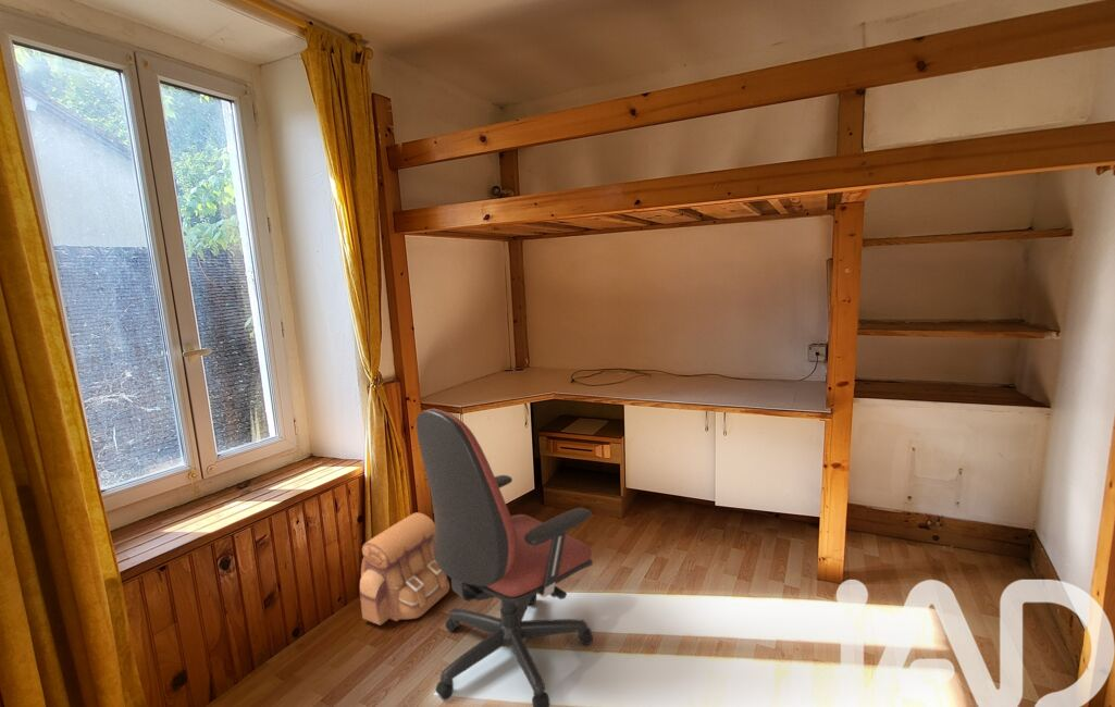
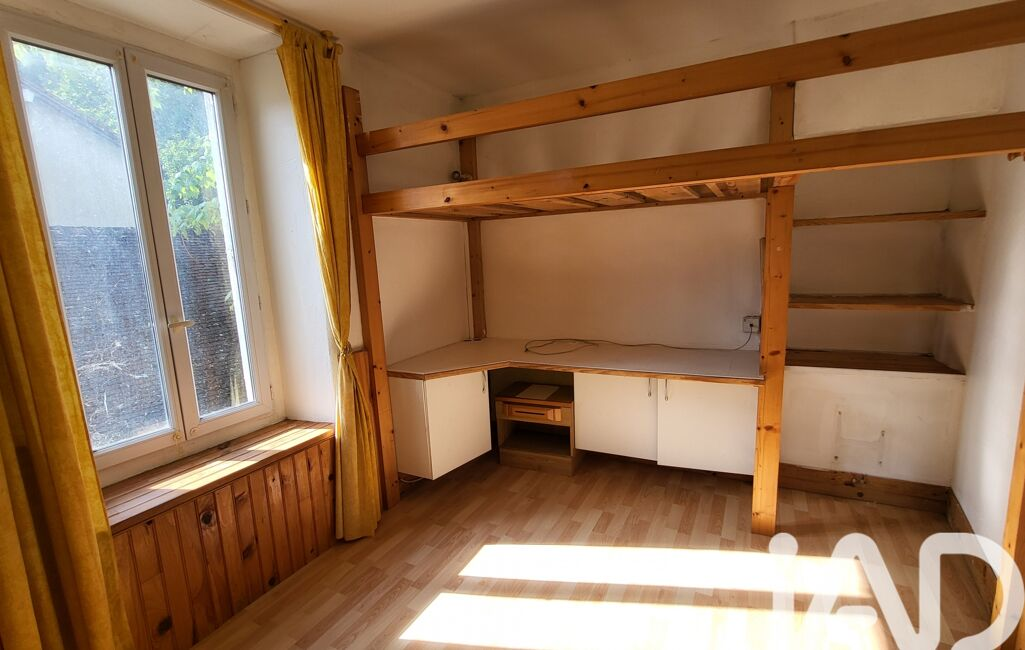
- backpack (404, 562)
- office chair (498, 531)
